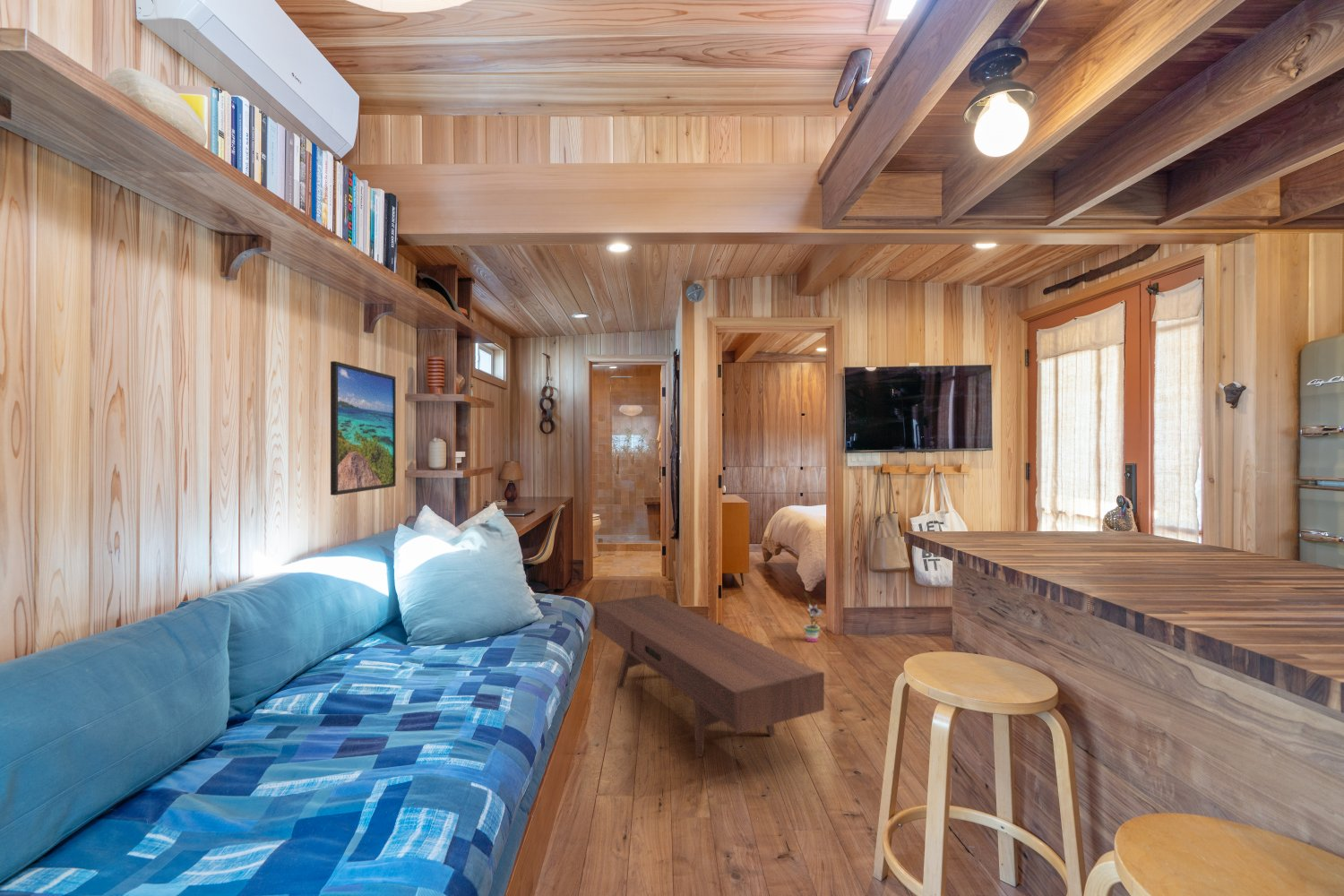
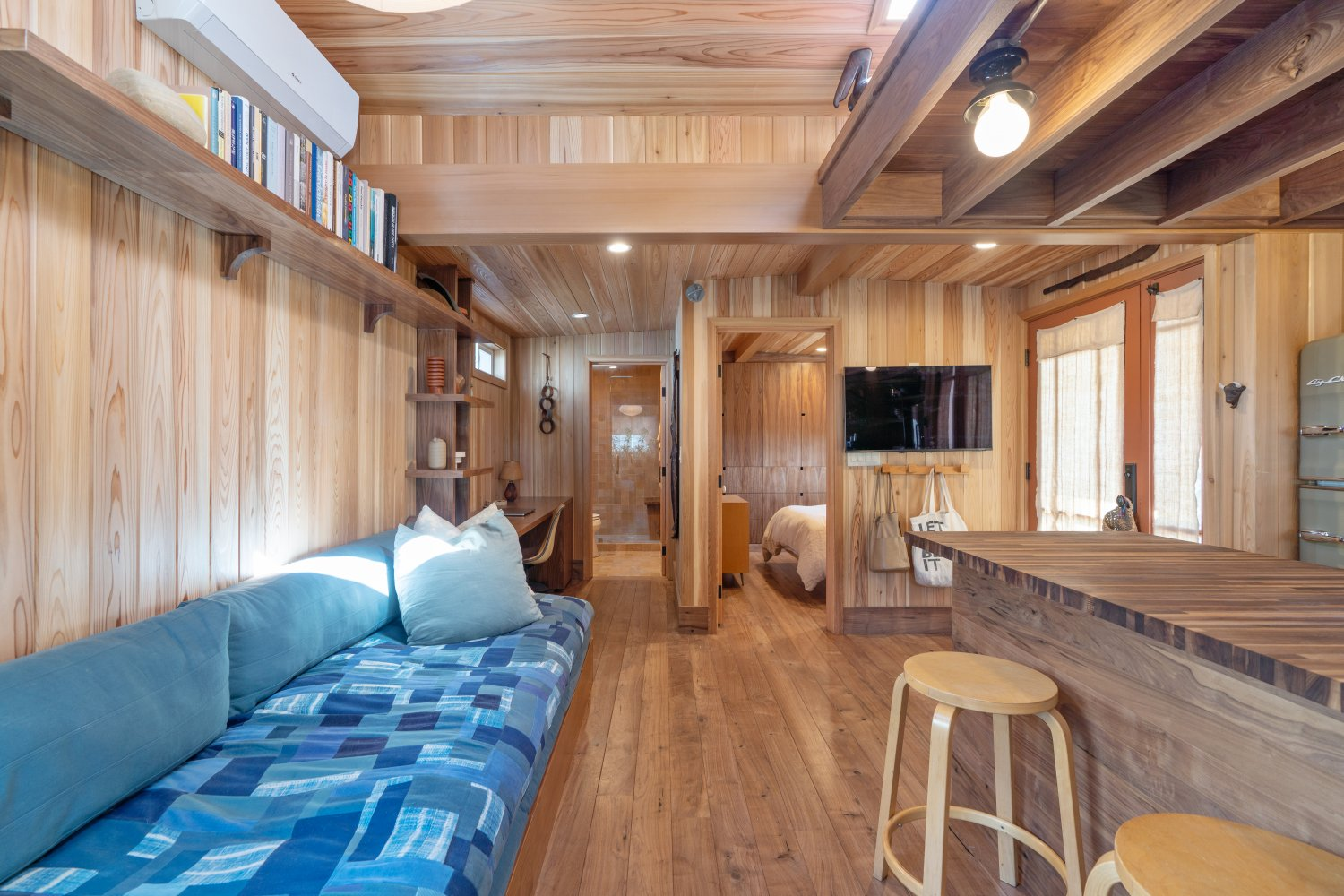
- coffee table (687, 669)
- potted plant (814, 616)
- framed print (366, 429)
